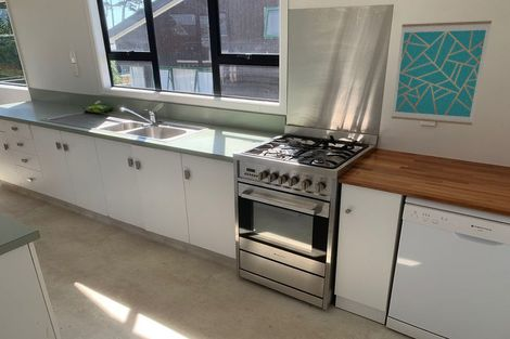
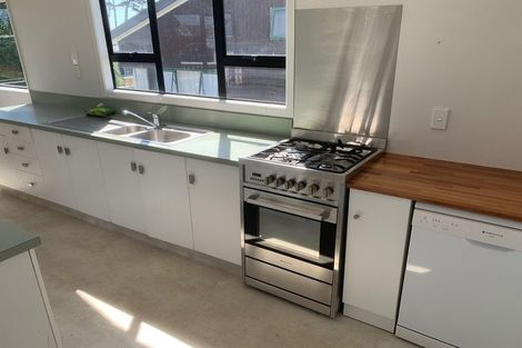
- wall art (436, 74)
